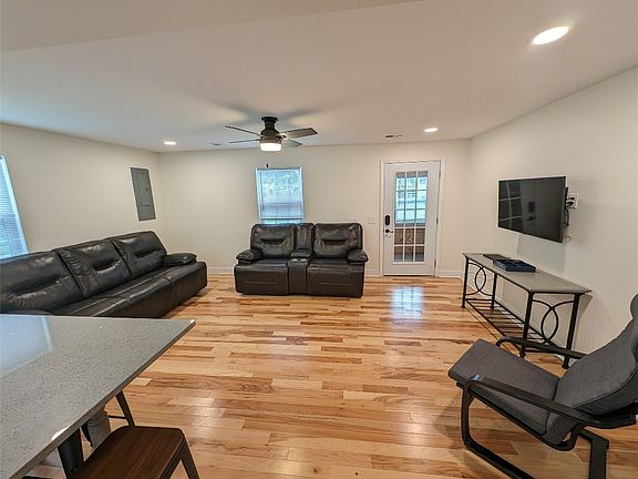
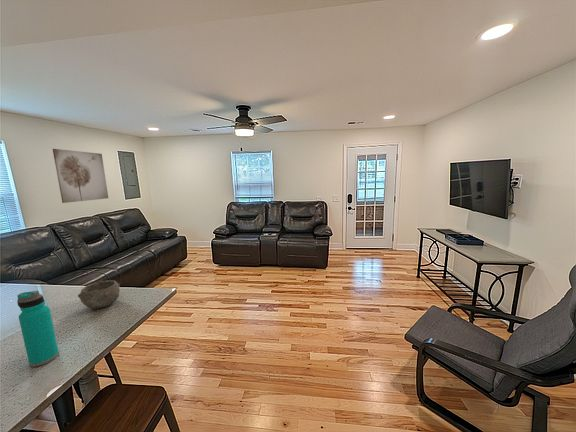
+ water bottle (37, 326)
+ wall art (83, 176)
+ bowl (100, 295)
